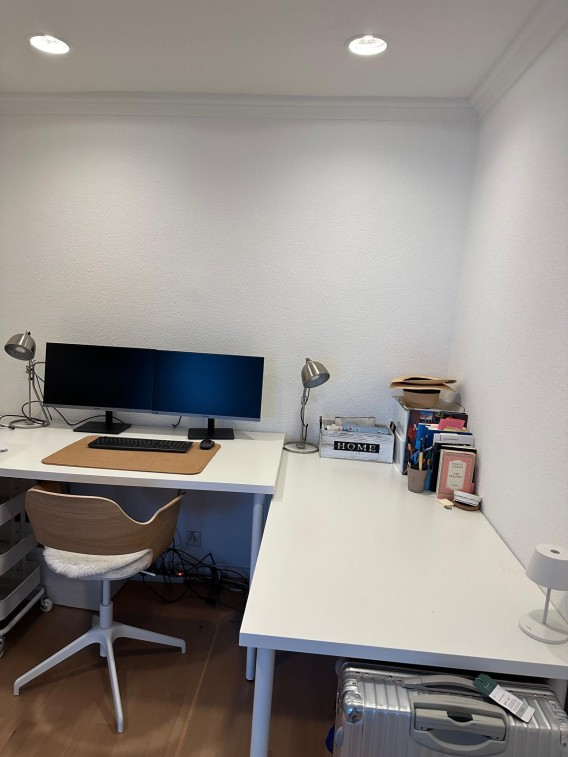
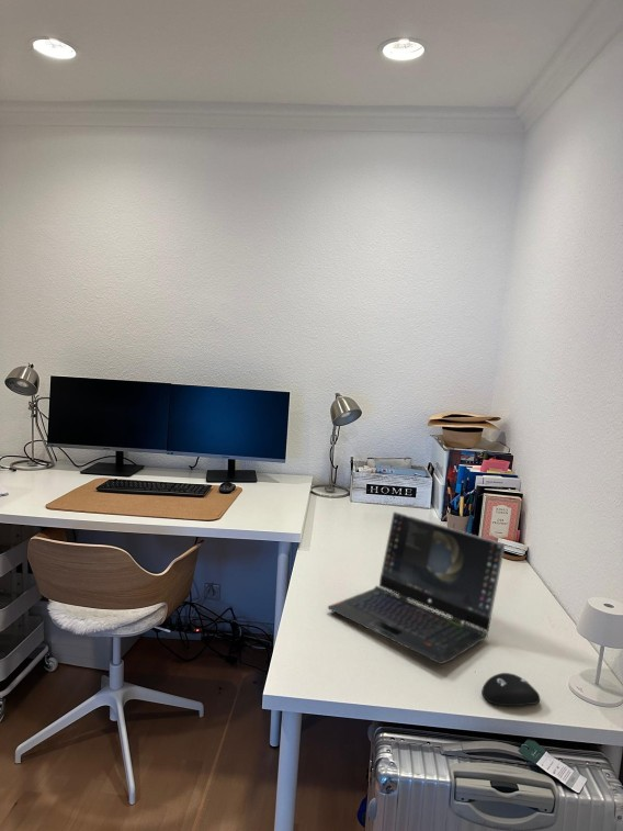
+ laptop computer (414, 579)
+ computer mouse (509, 687)
